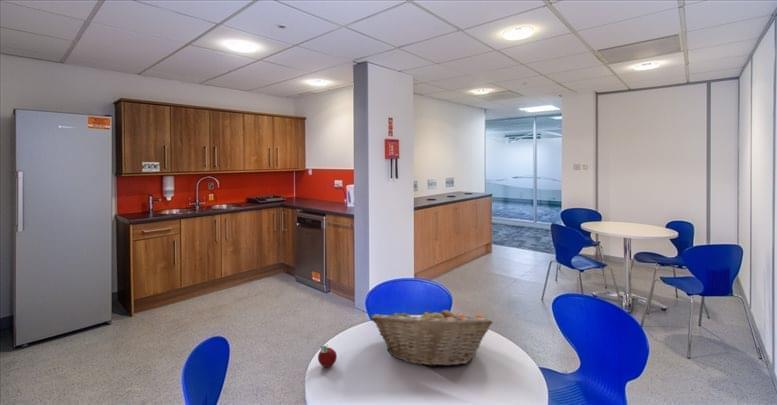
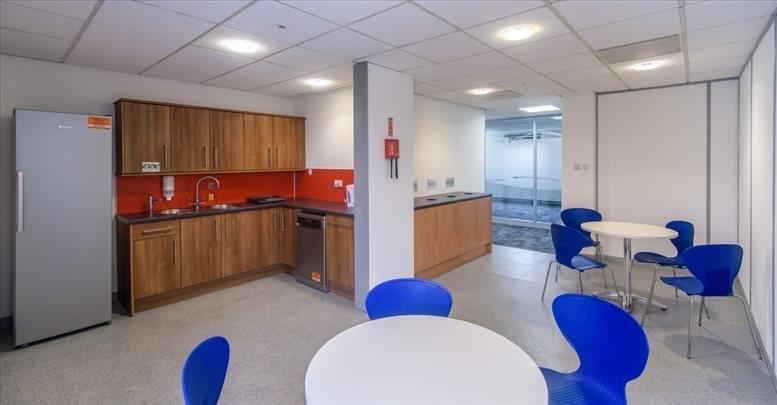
- fruit basket (430, 328)
- fruit (327, 354)
